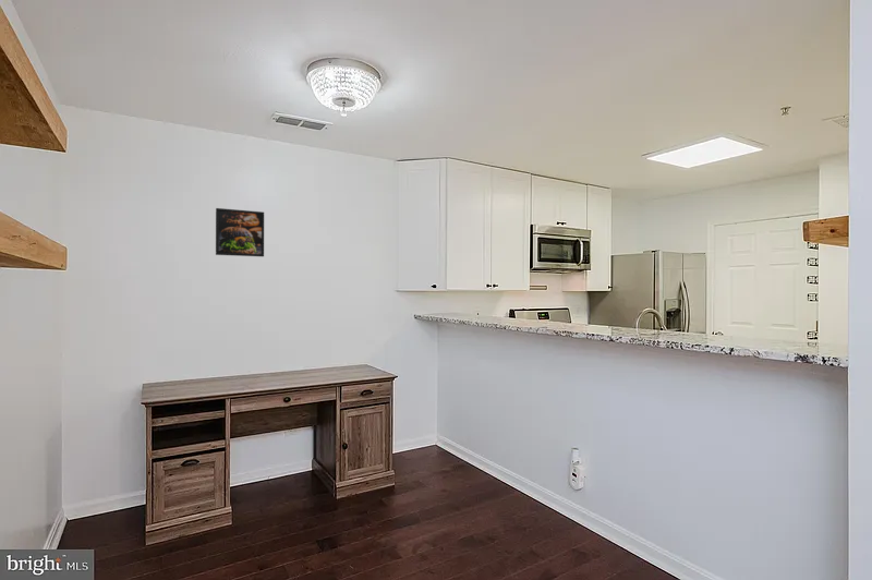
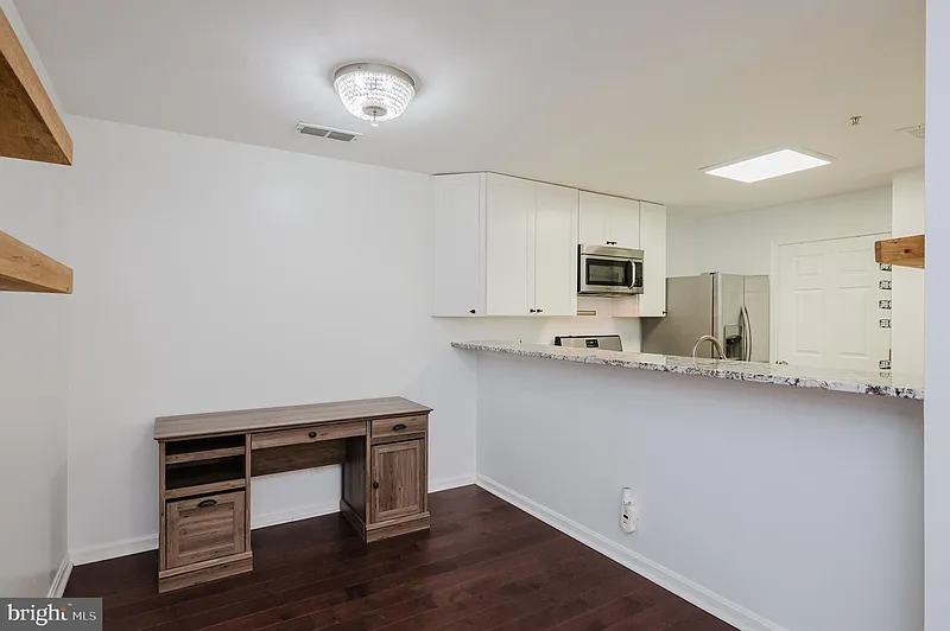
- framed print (240, 232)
